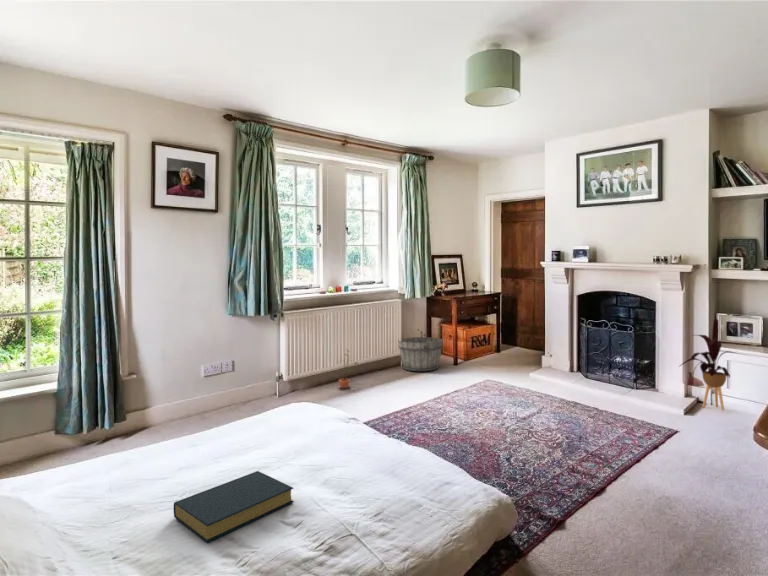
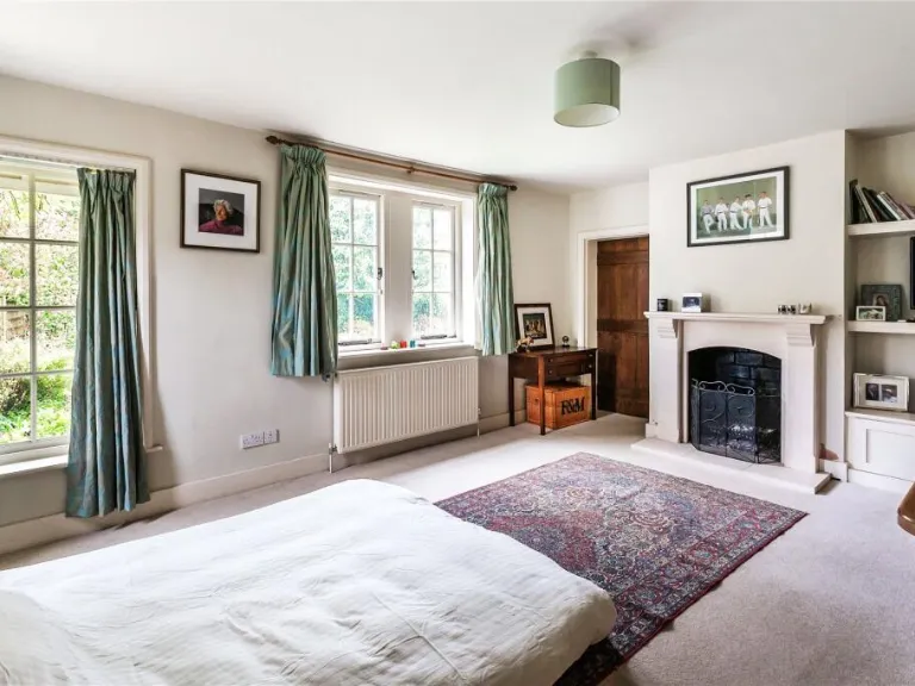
- hardback book (235, 501)
- potted plant (345, 368)
- wooden bucket (420, 348)
- house plant (707, 363)
